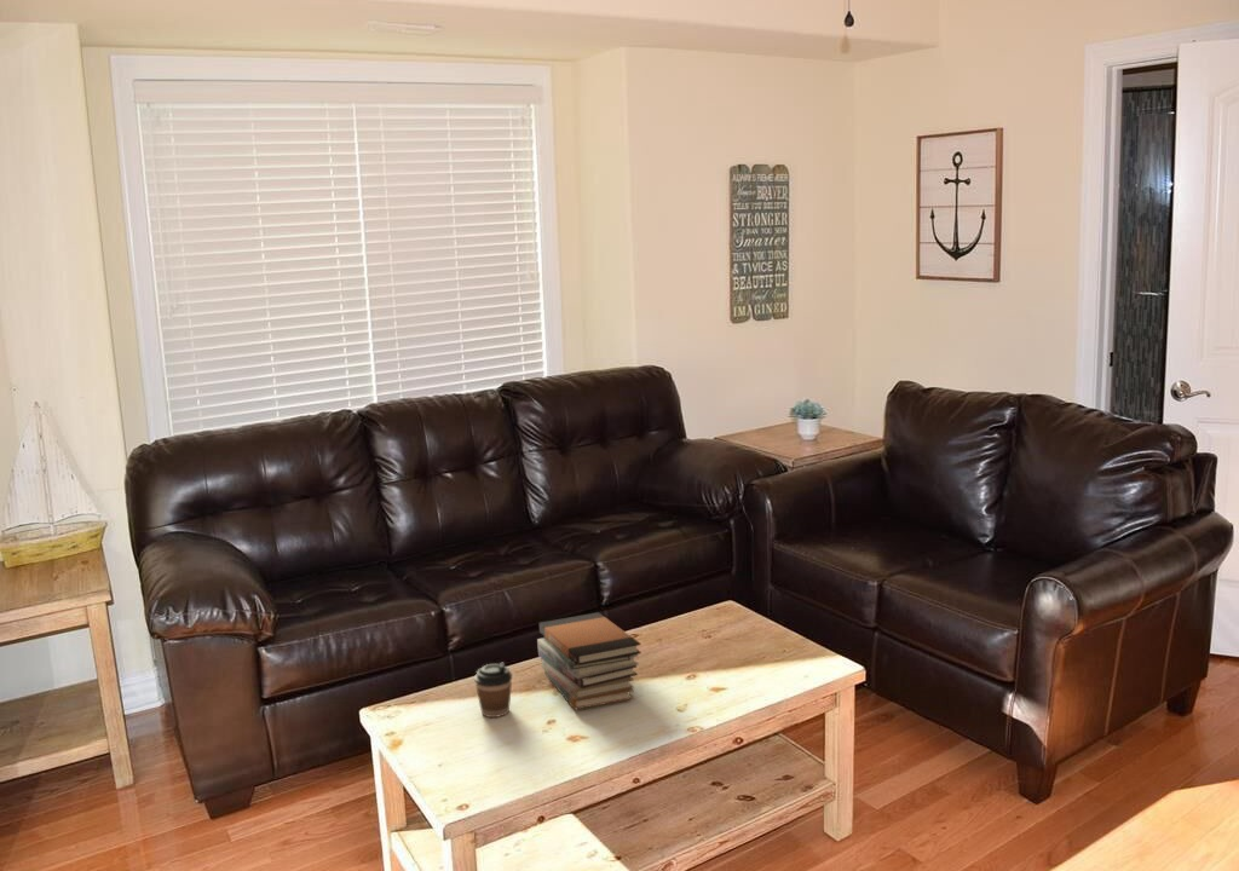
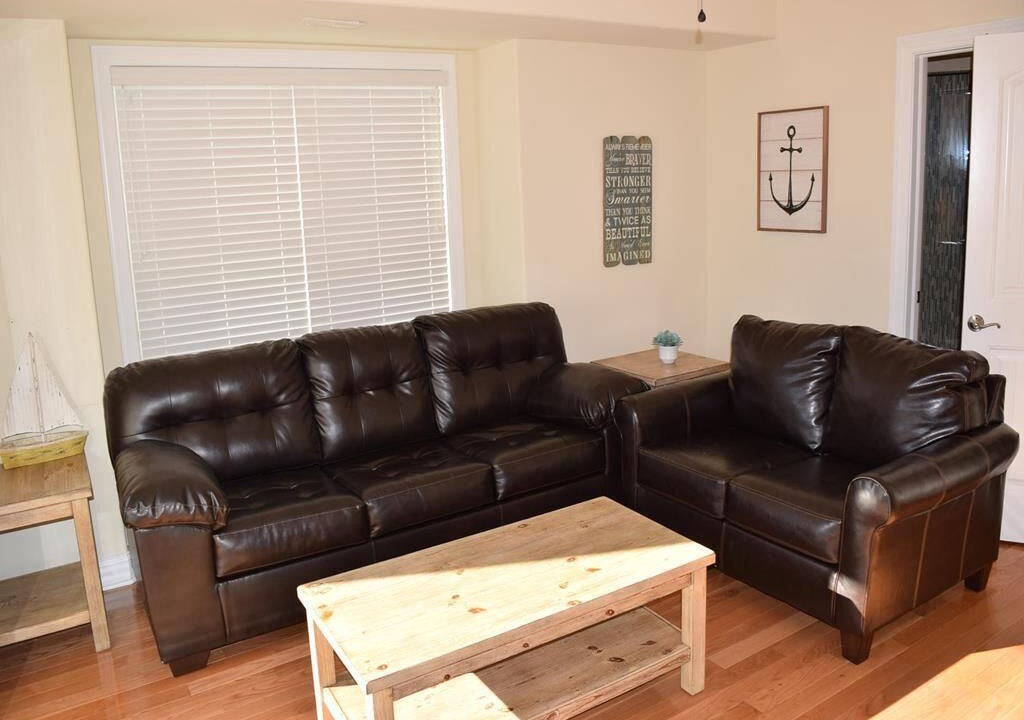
- book stack (587, 658)
- coffee cup (494, 688)
